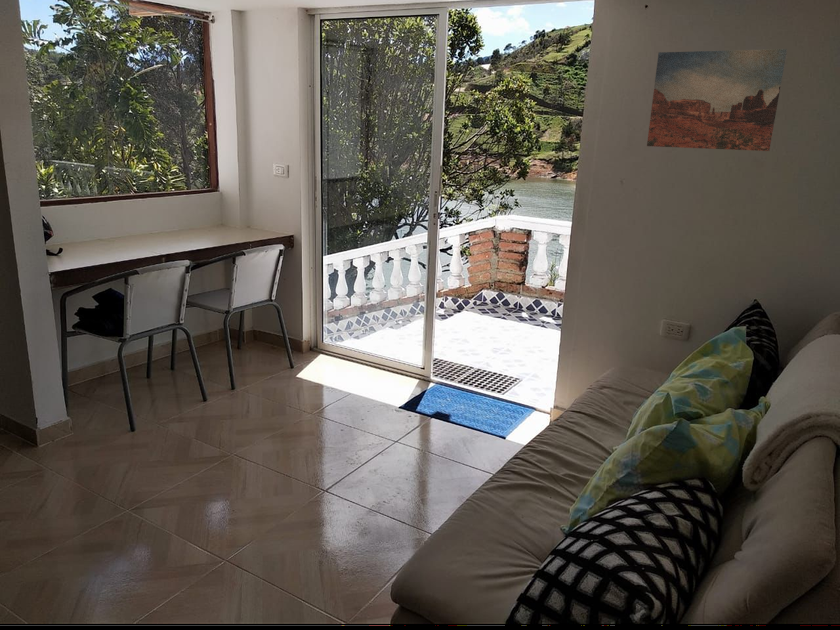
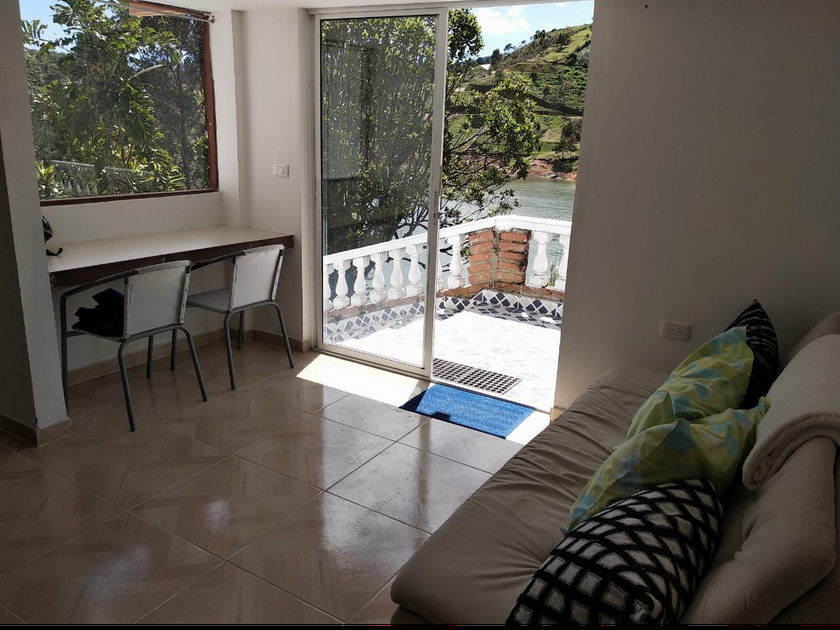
- wall art (712, 100)
